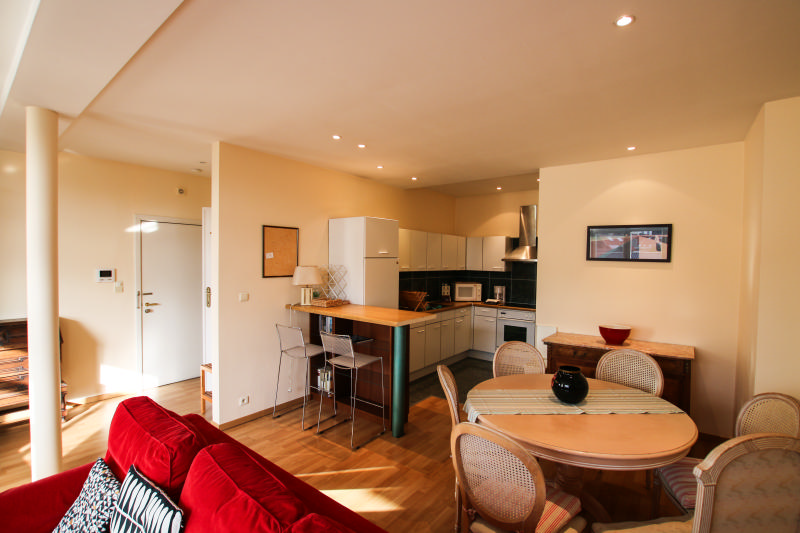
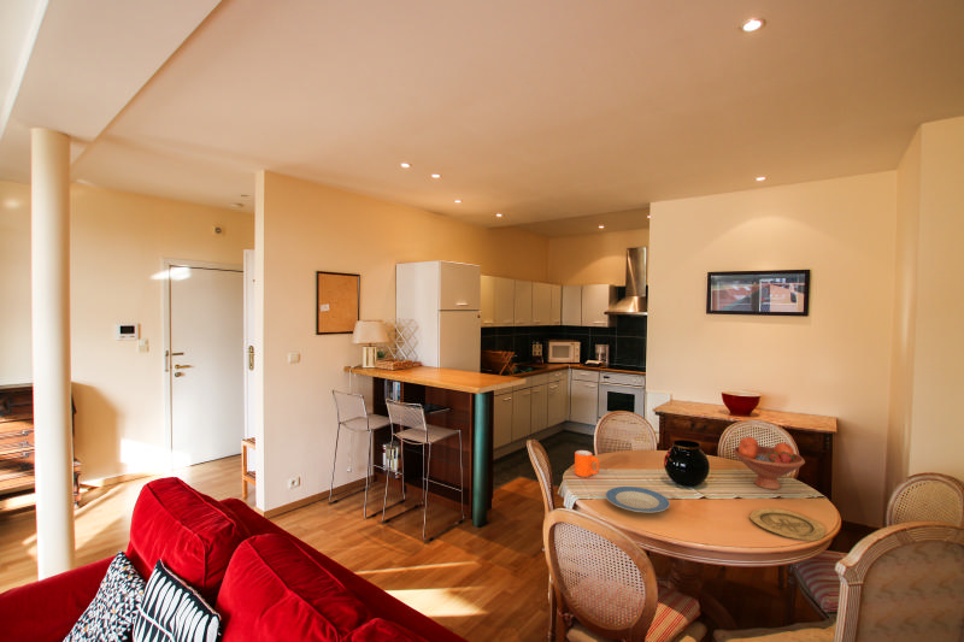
+ plate (636, 501)
+ plate (786, 523)
+ fruit bowl (766, 464)
+ mug (586, 464)
